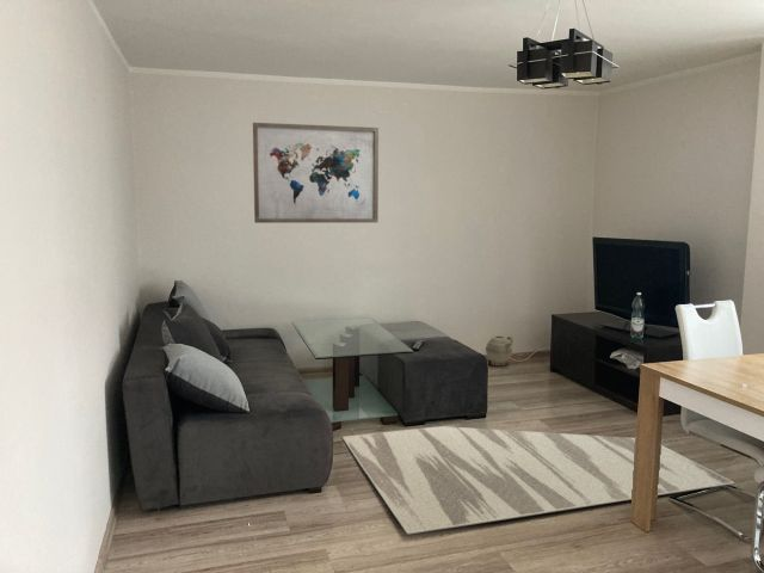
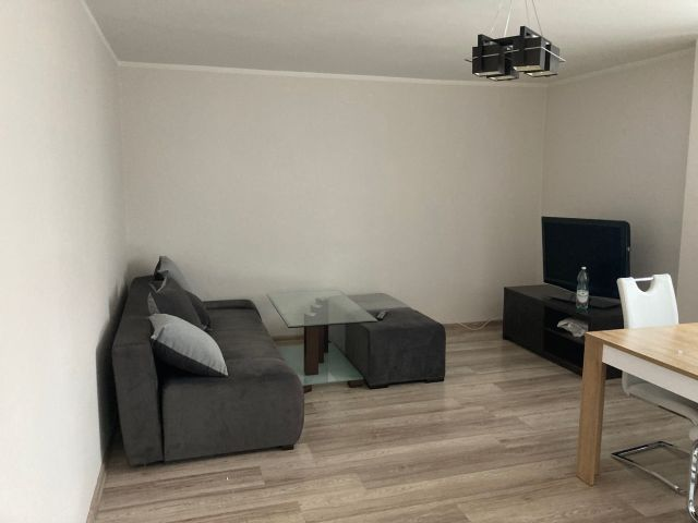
- rug (520, 457)
- wall art (318, 174)
- ceramic jug (501, 351)
